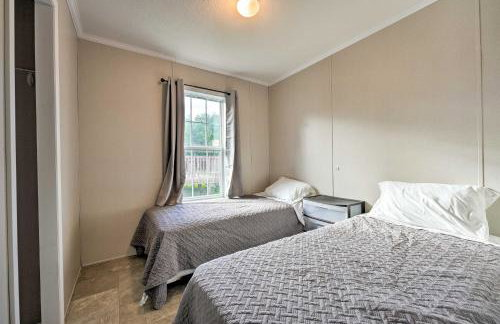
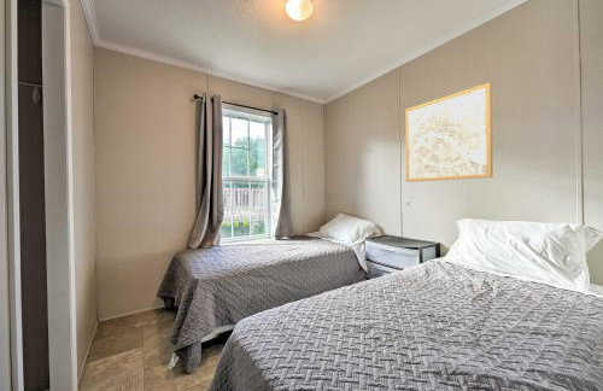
+ wall art (443, 139)
